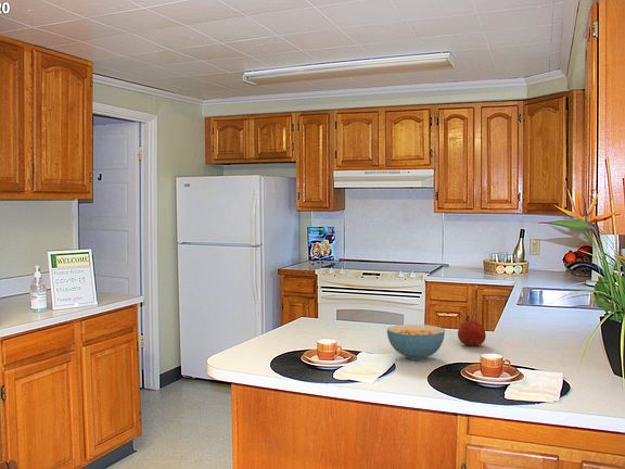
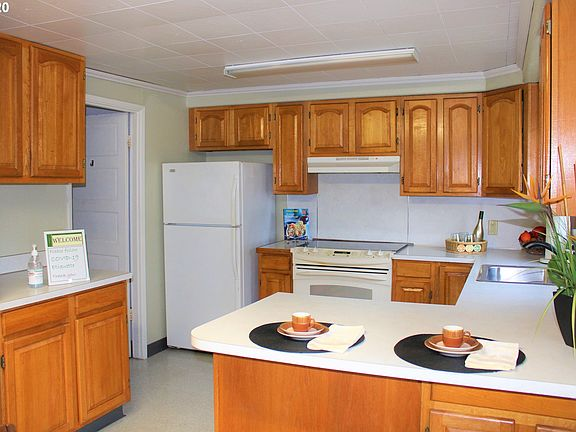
- fruit (471, 332)
- cereal bowl (416, 343)
